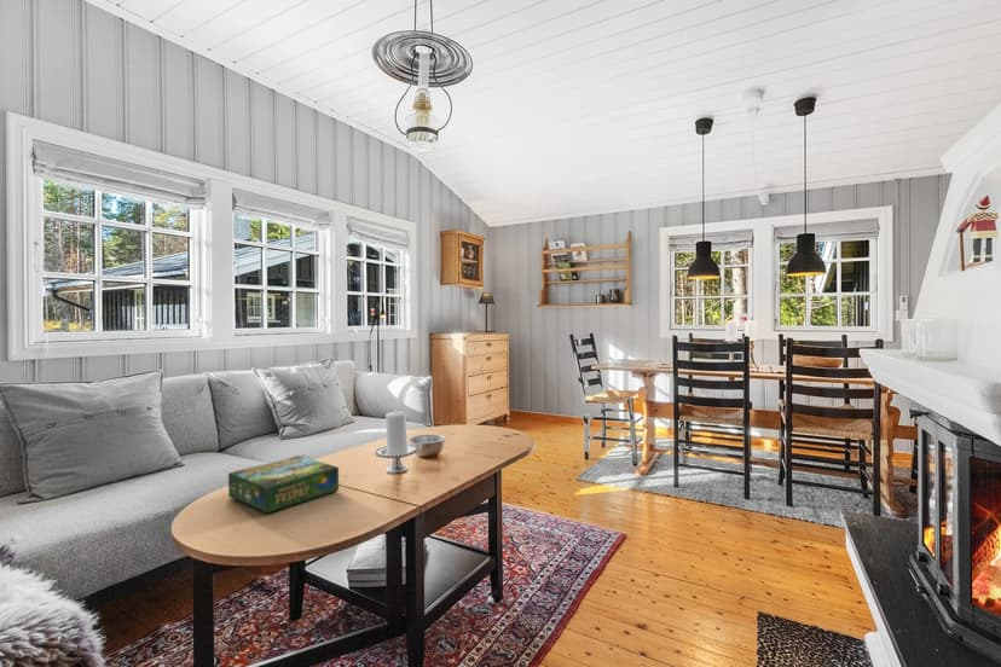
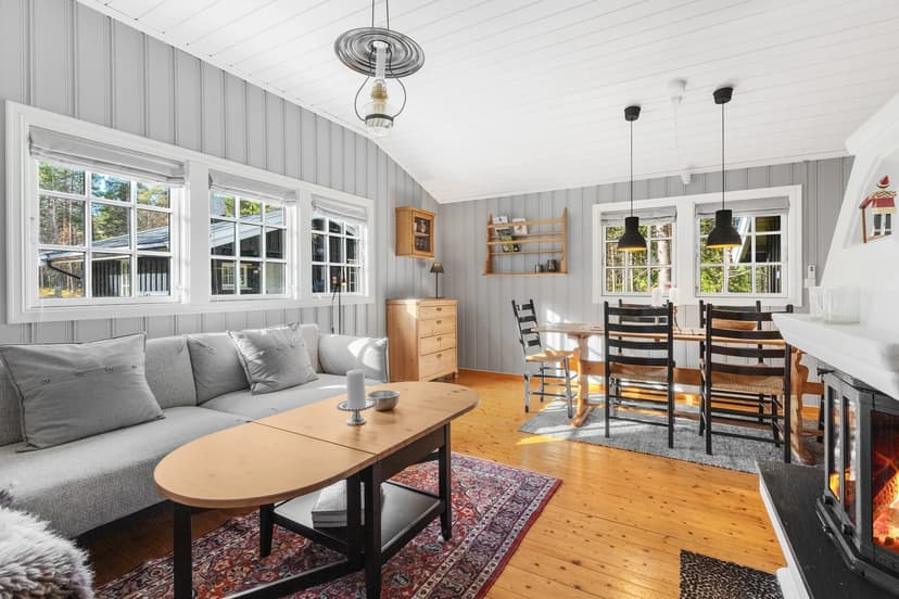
- board game (284, 481)
